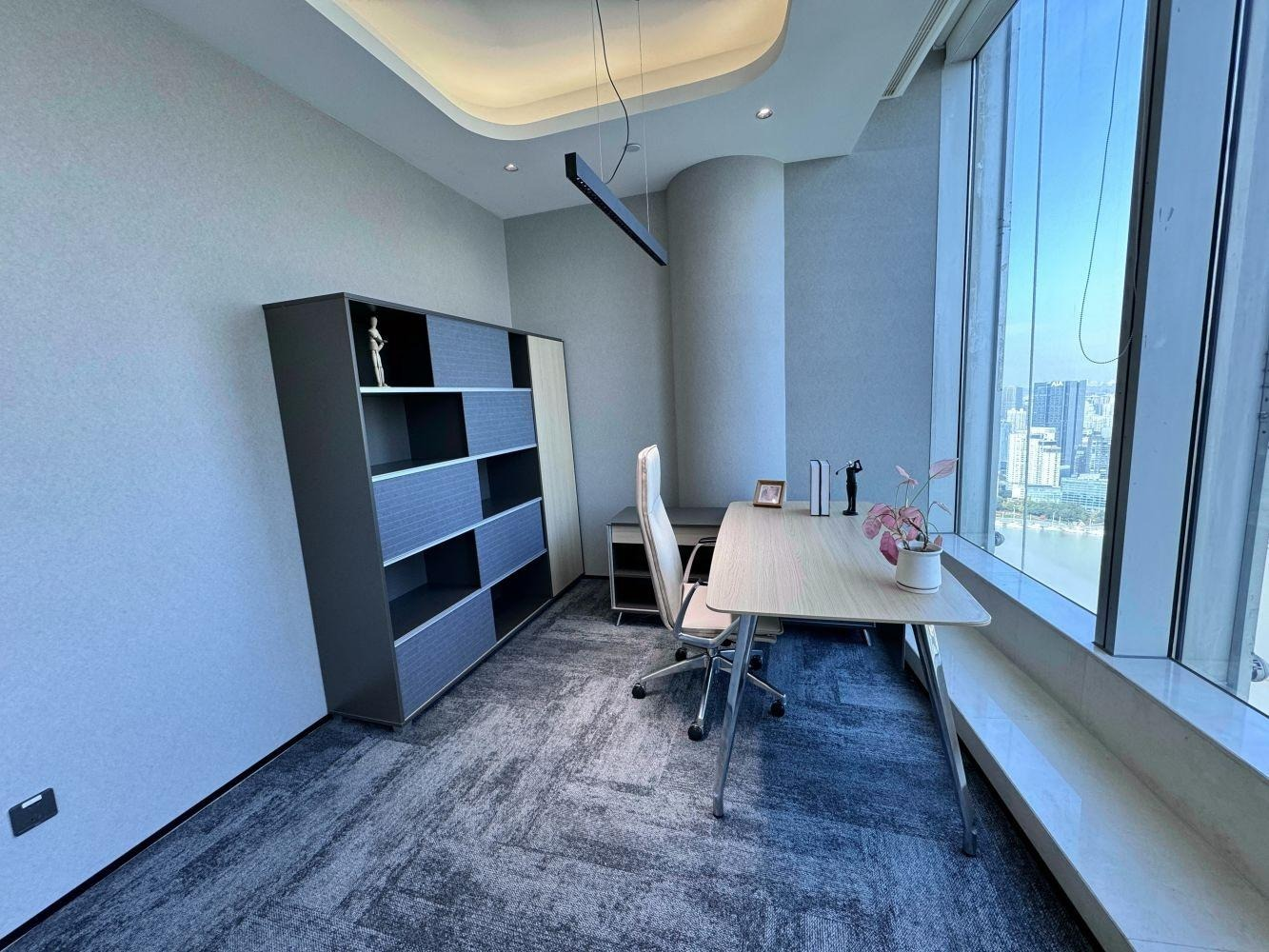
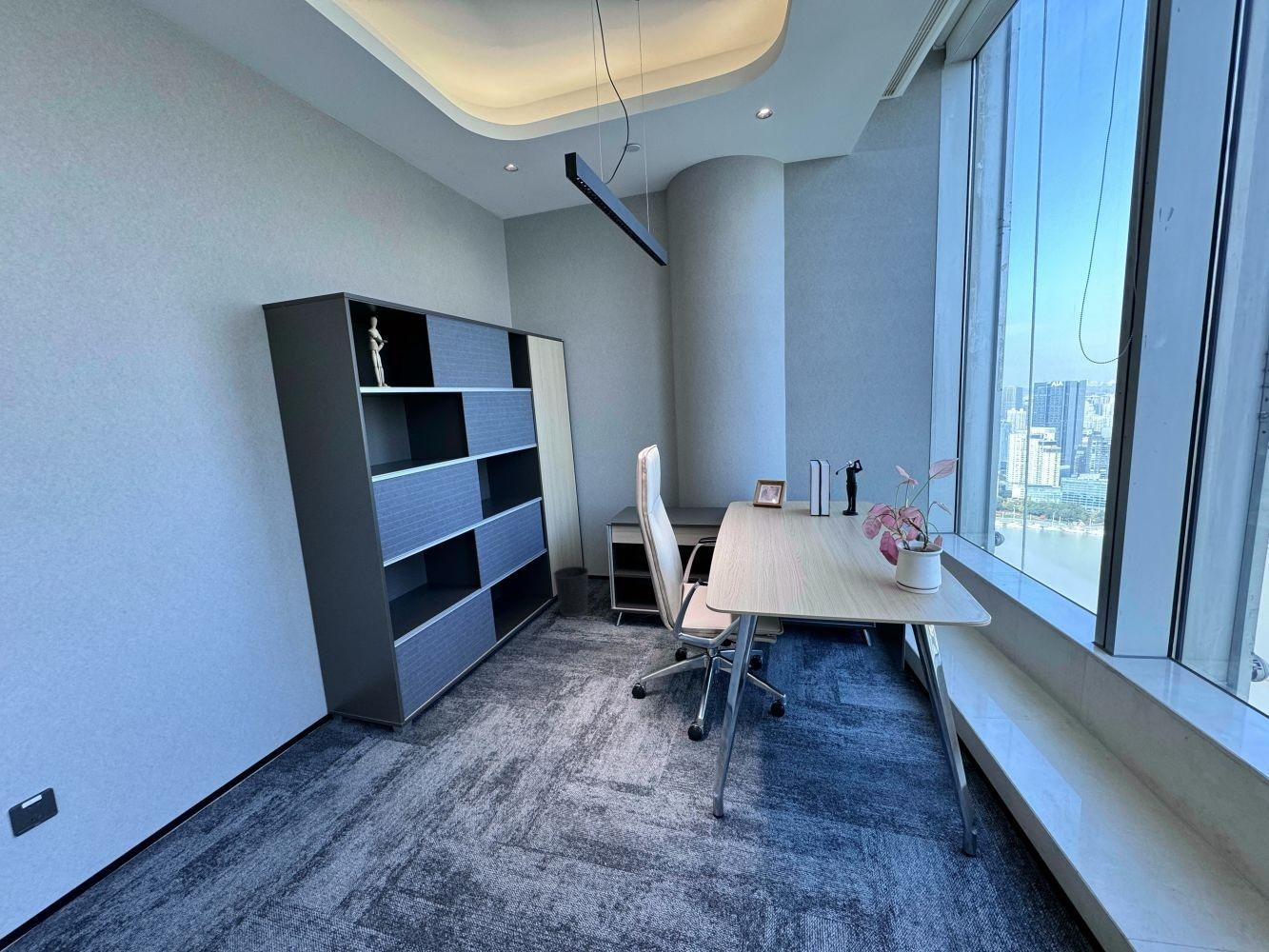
+ wastebasket (572, 591)
